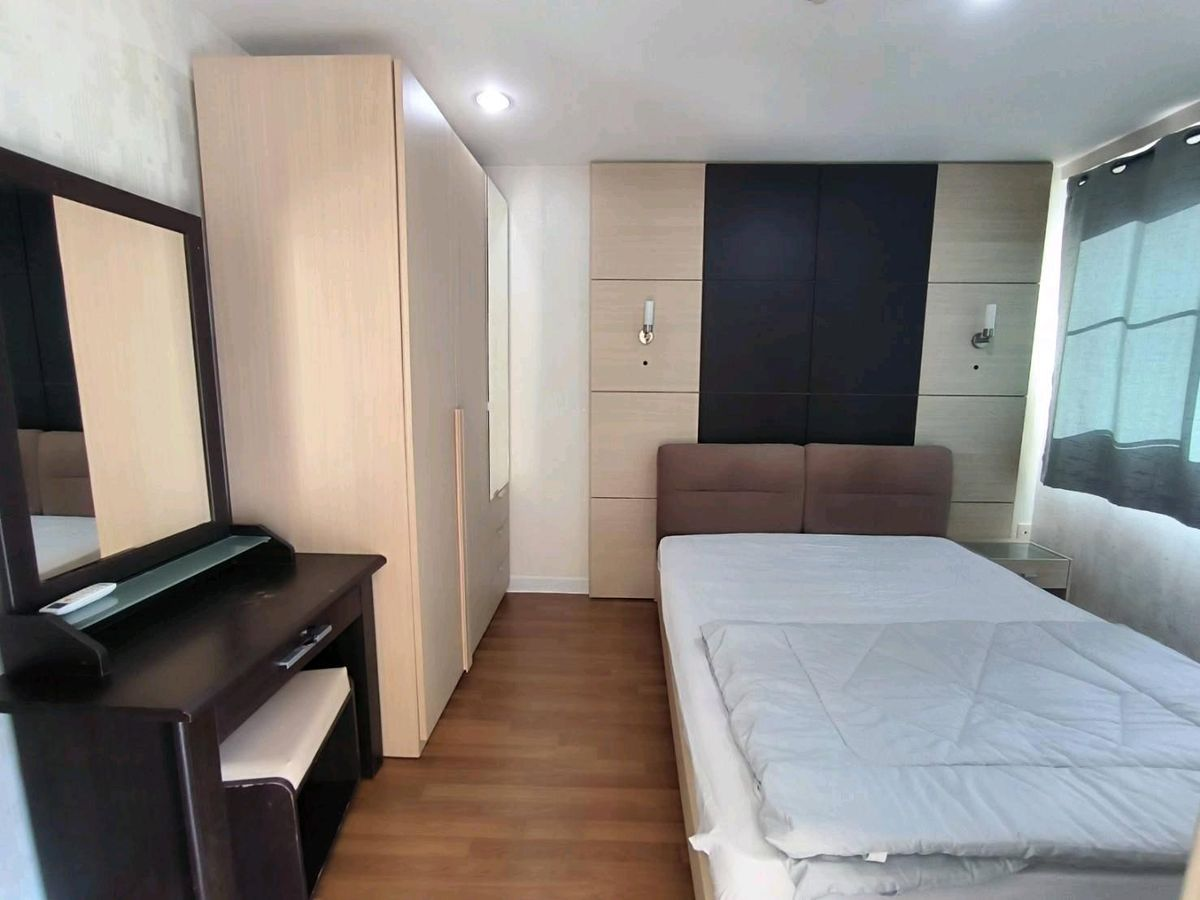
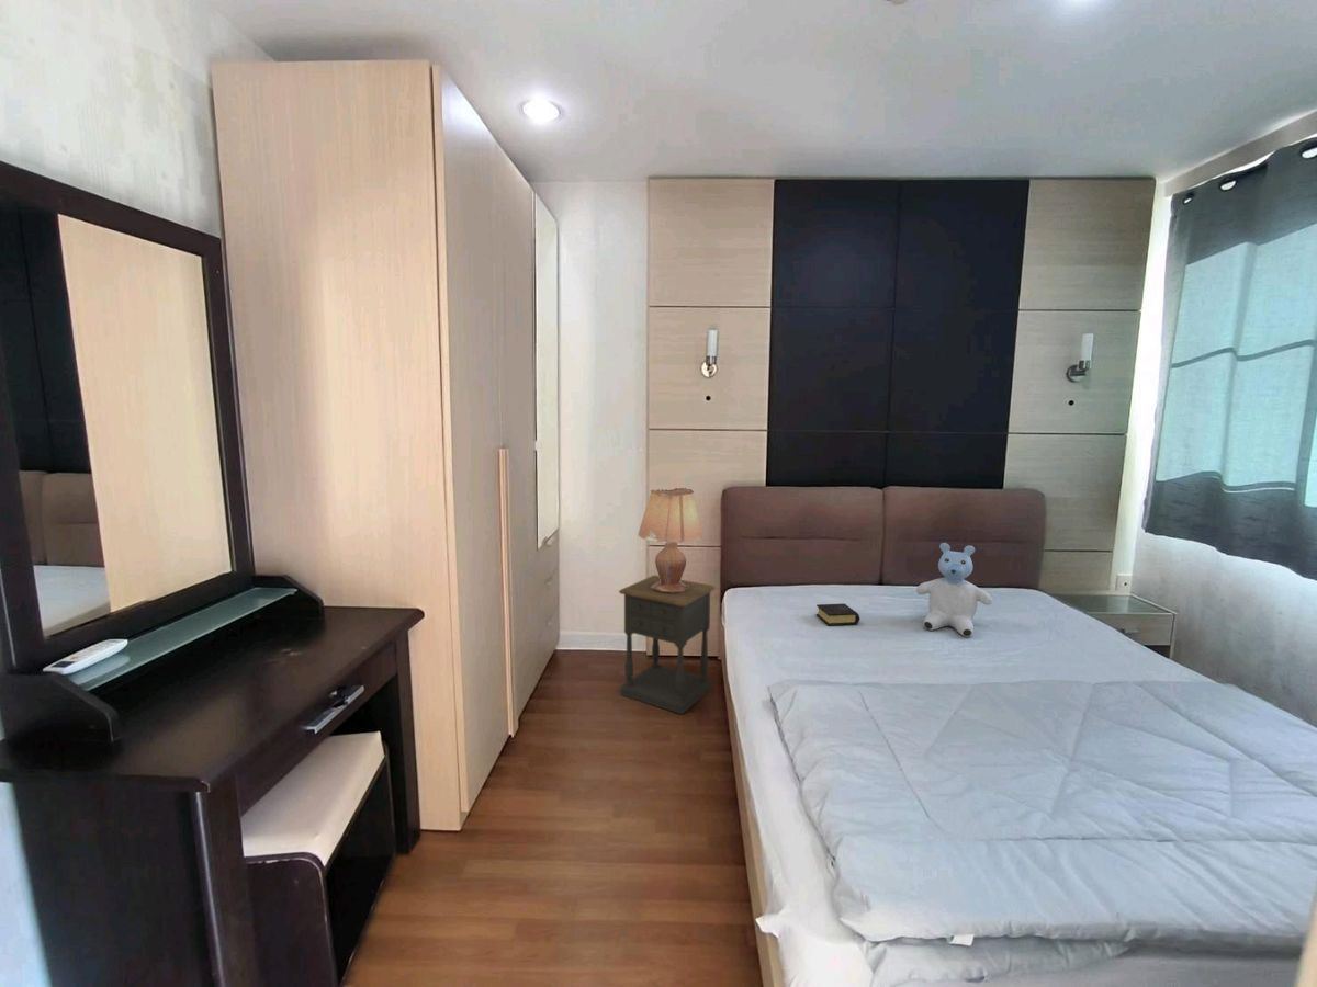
+ lamp (669, 538)
+ nightstand (666, 639)
+ book (837, 614)
+ stuffed bear (953, 587)
